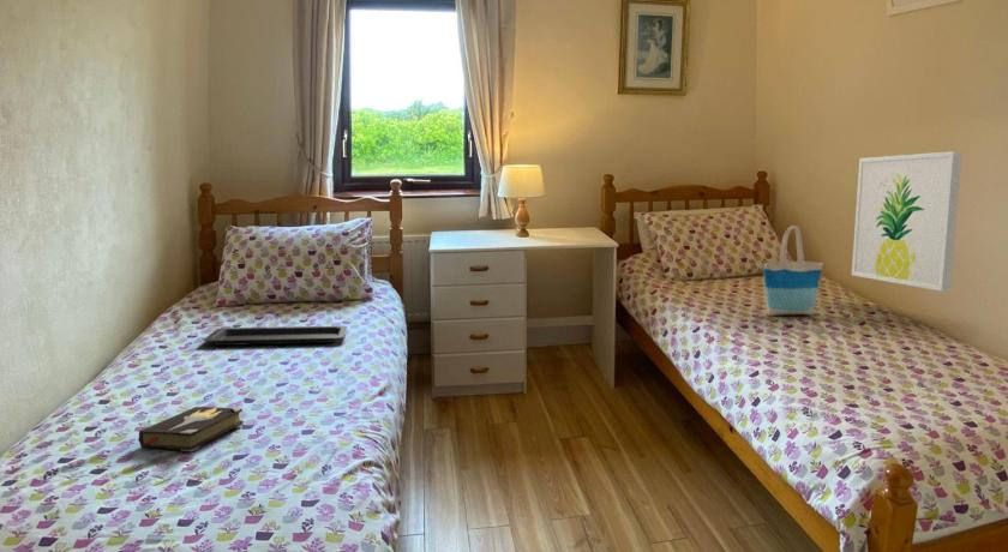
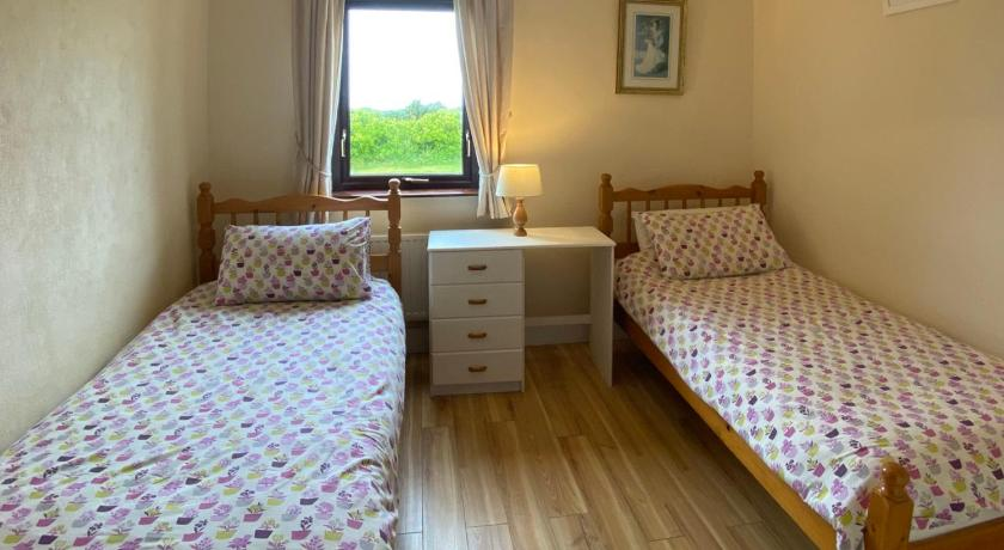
- wall art (901, 218)
- serving tray (278, 336)
- hardback book (193, 425)
- tote bag (793, 270)
